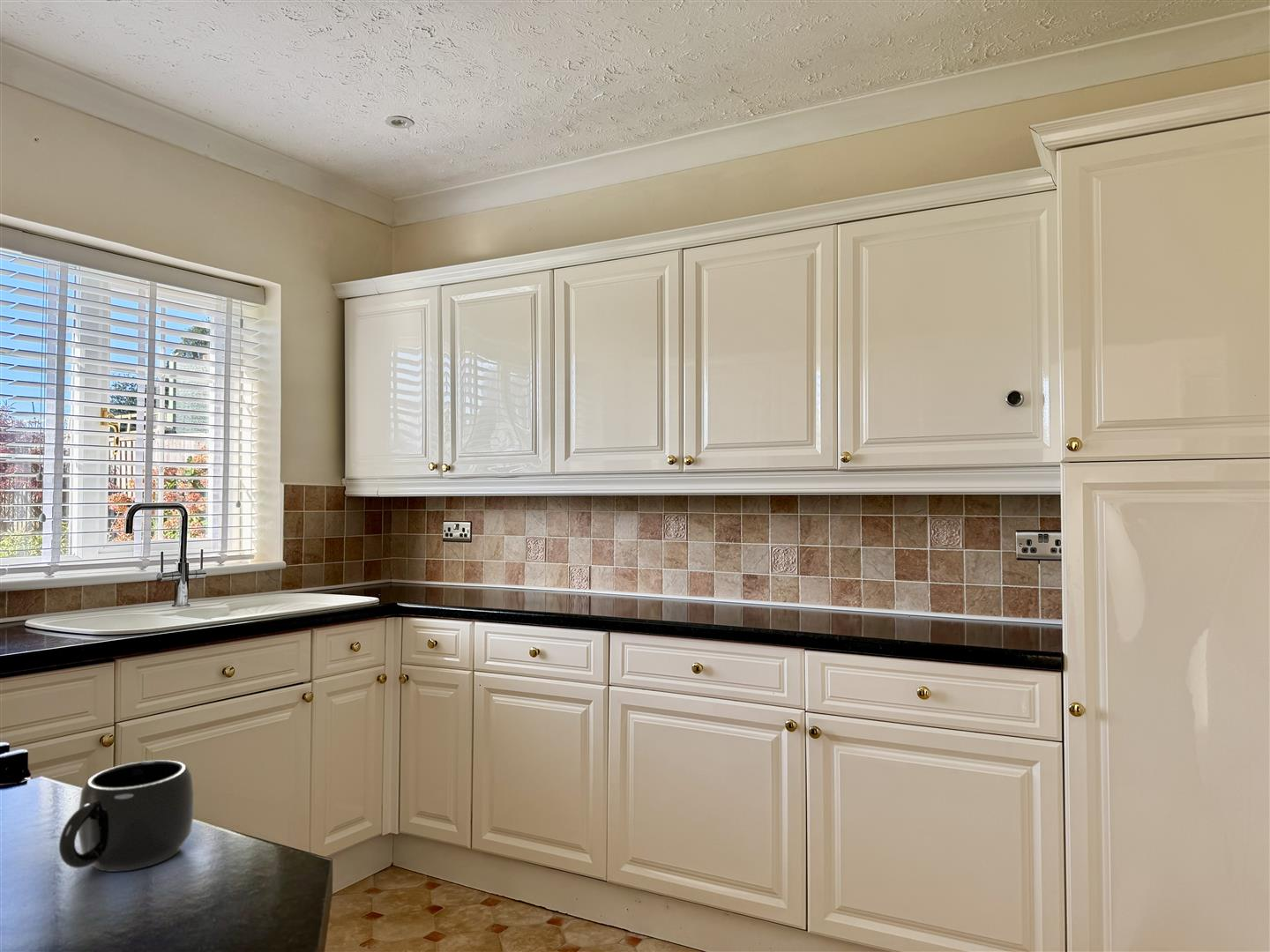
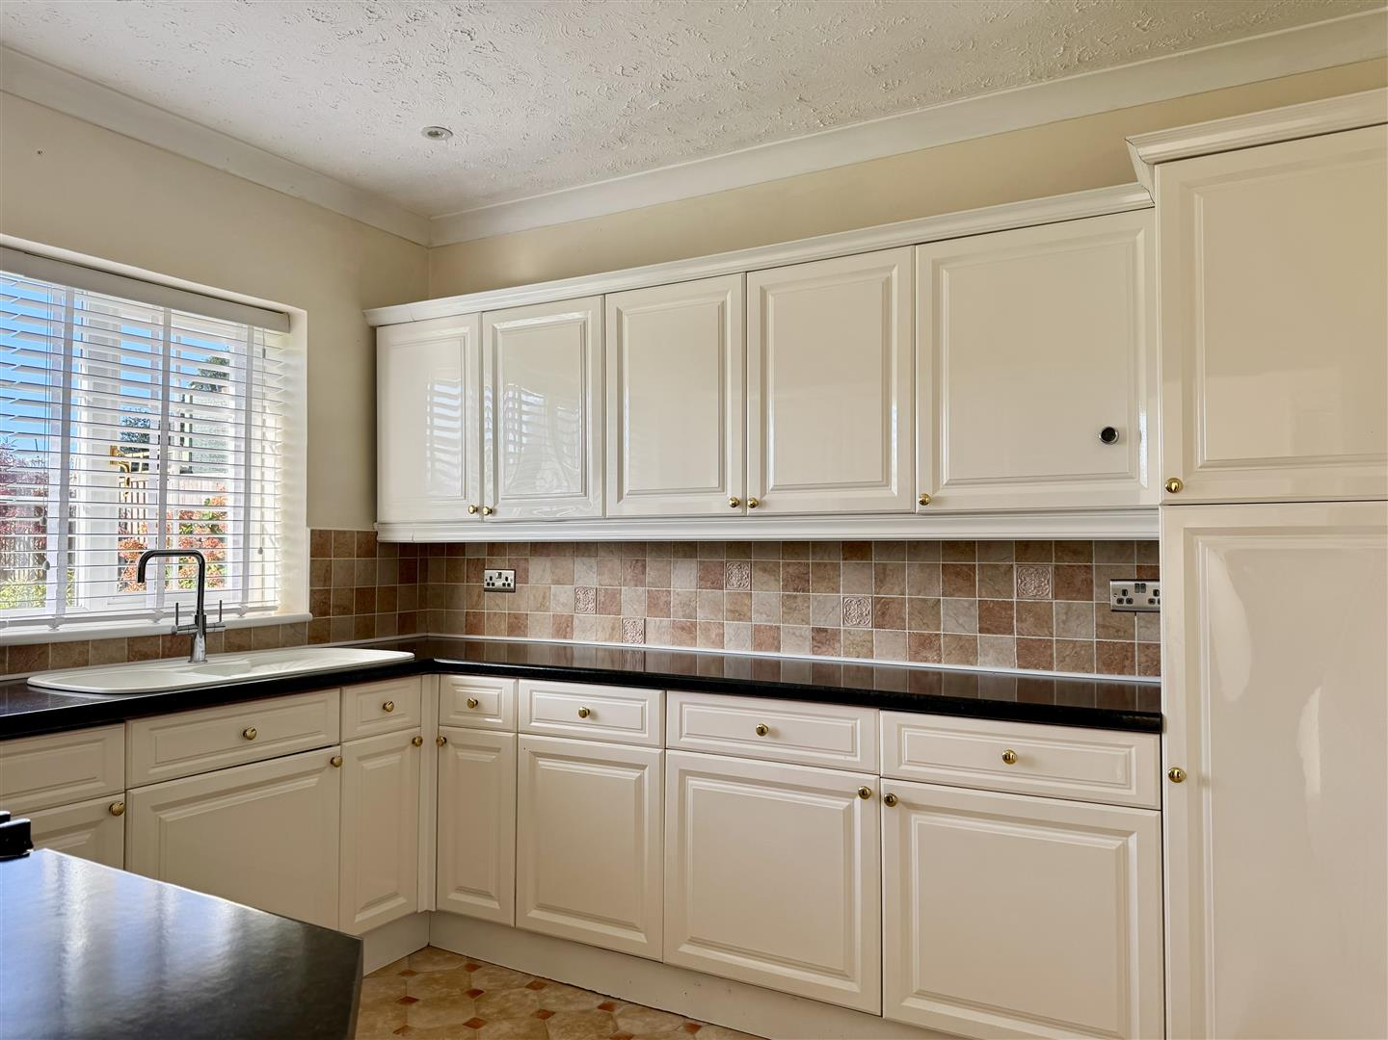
- mug (124, 817)
